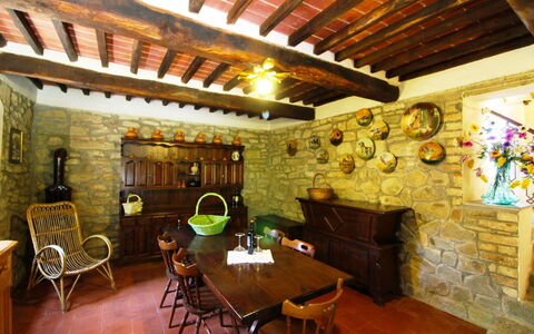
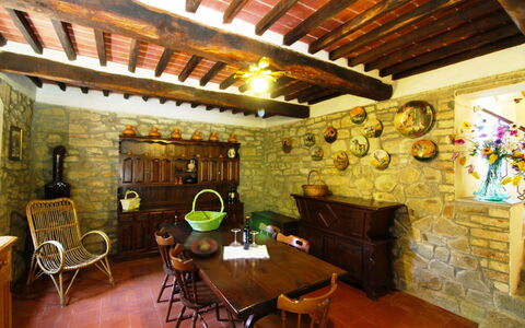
+ fruit bowl (203, 245)
